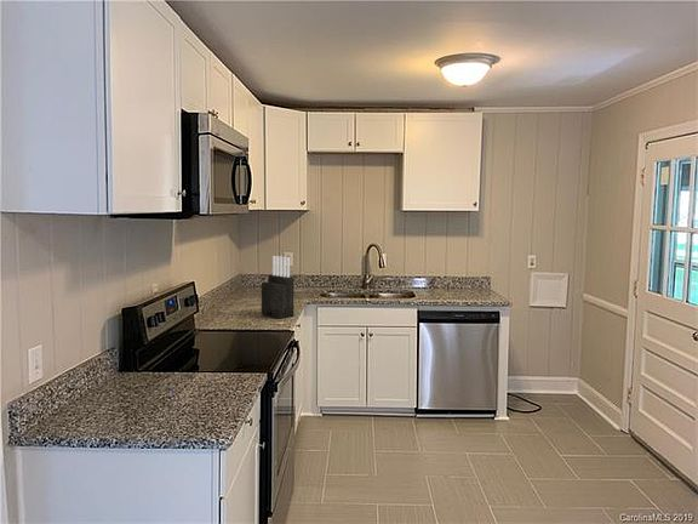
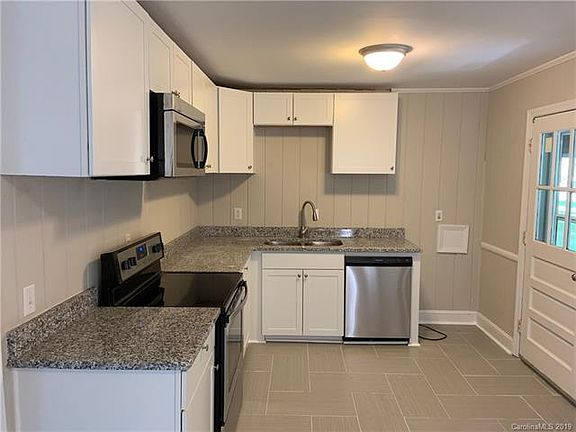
- knife block (275, 286)
